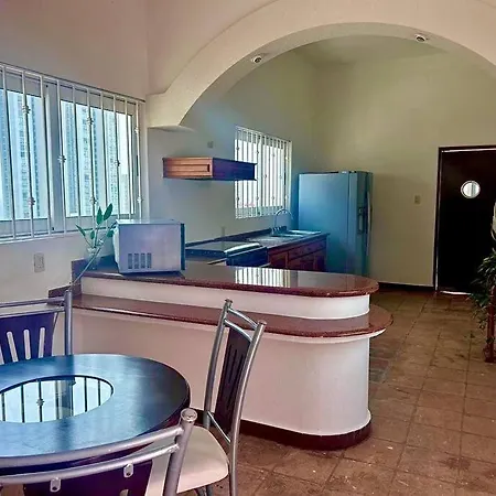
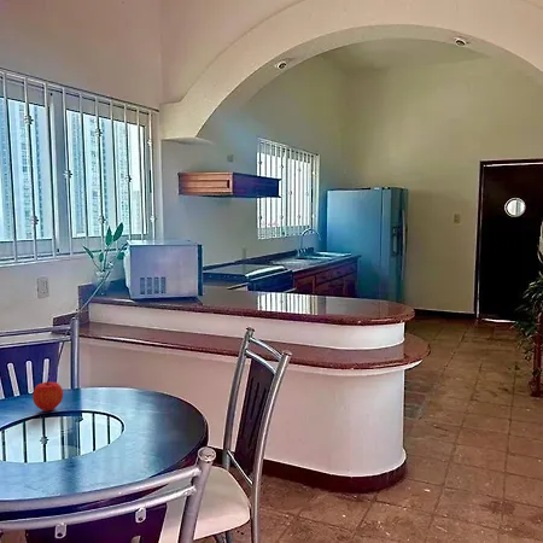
+ fruit (47, 395)
